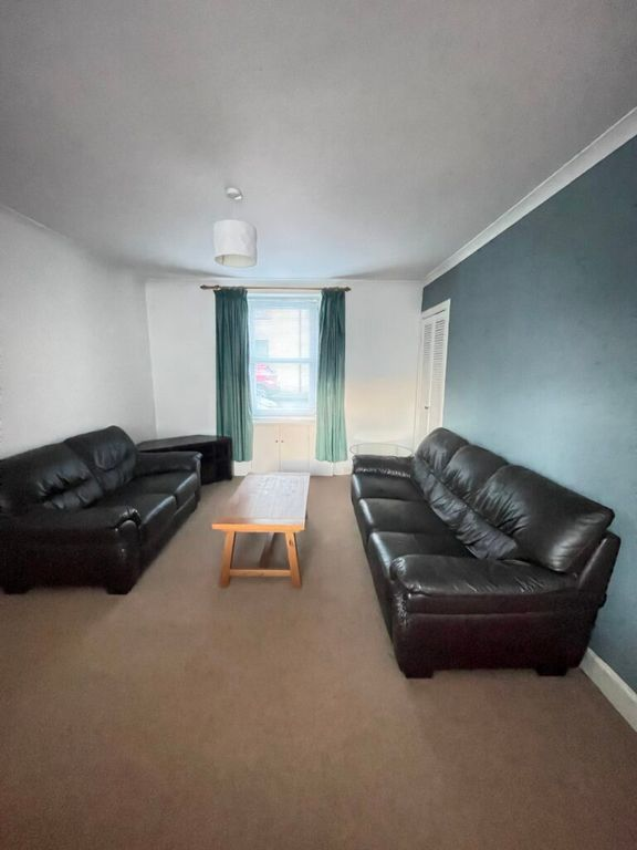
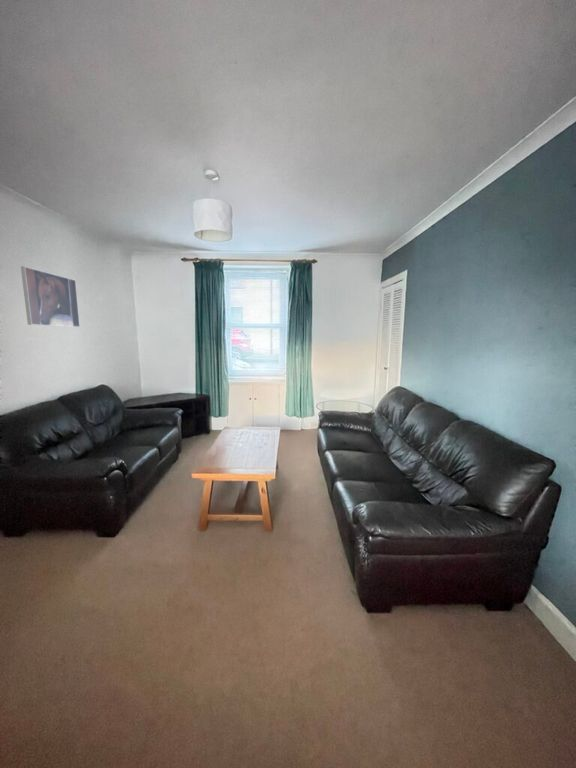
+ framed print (53, 300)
